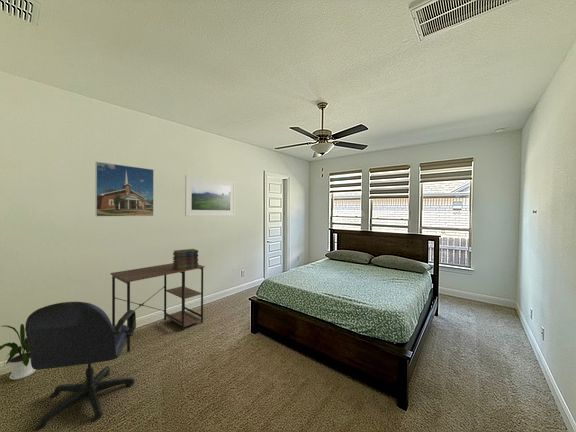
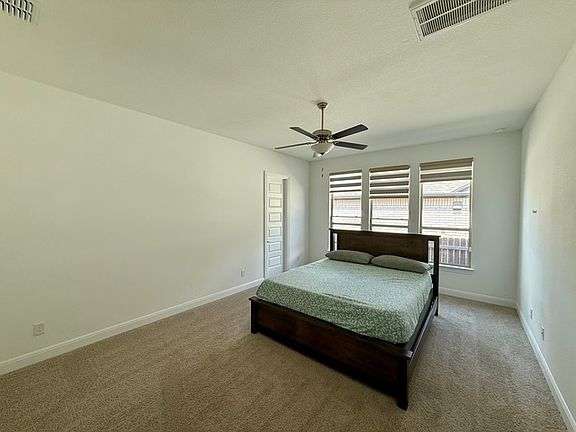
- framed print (126, 191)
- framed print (212, 197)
- book stack (185, 258)
- office chair (86, 344)
- desk (164, 299)
- house plant (20, 348)
